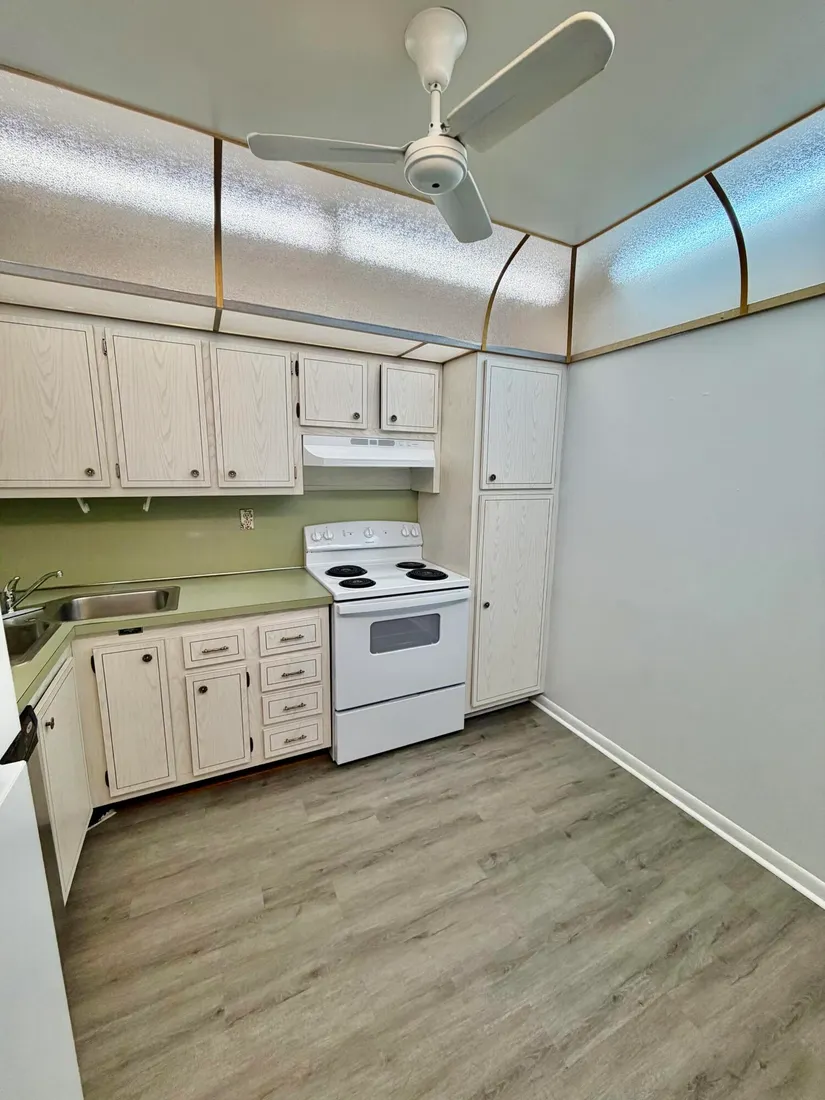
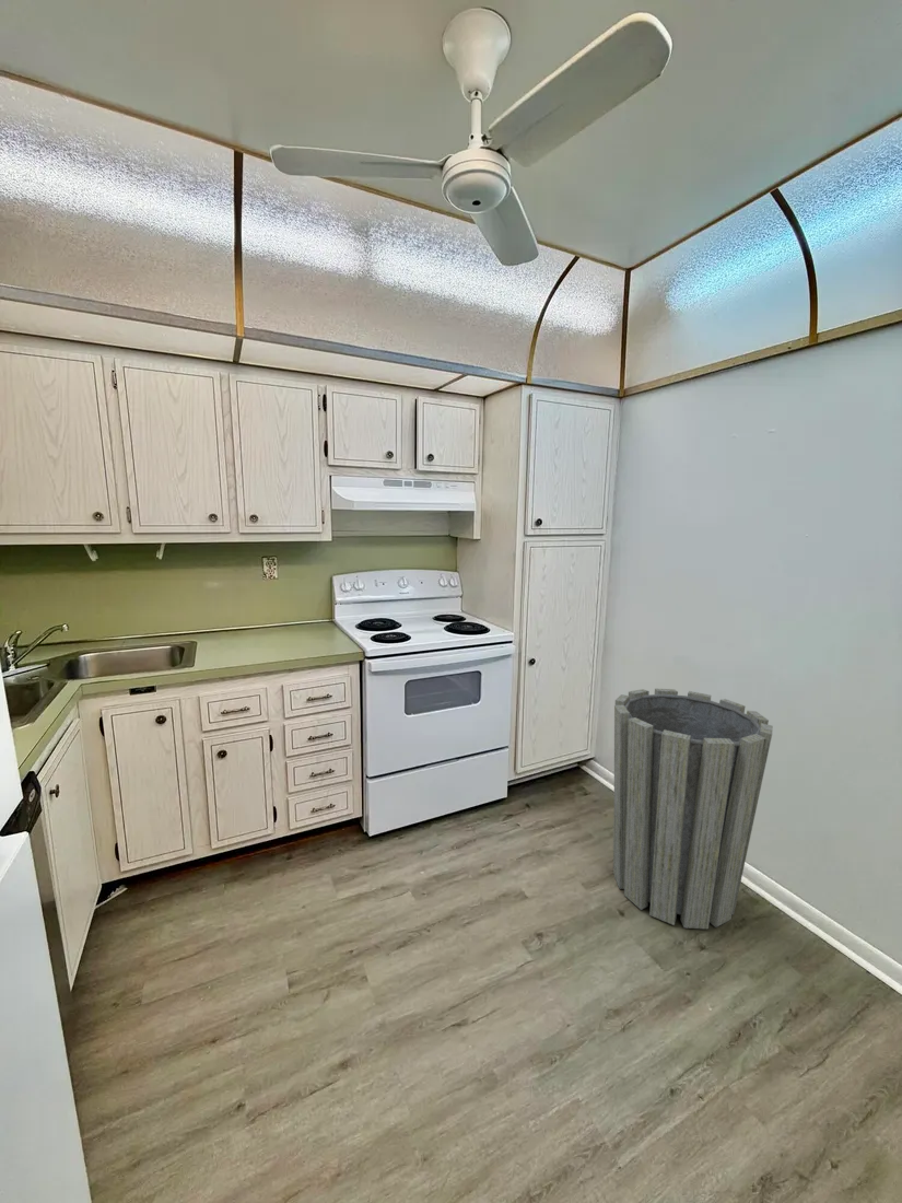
+ trash can (680, 801)
